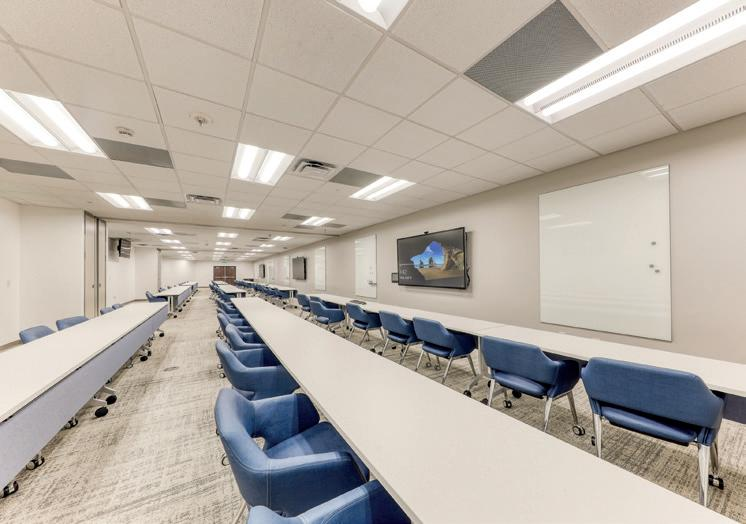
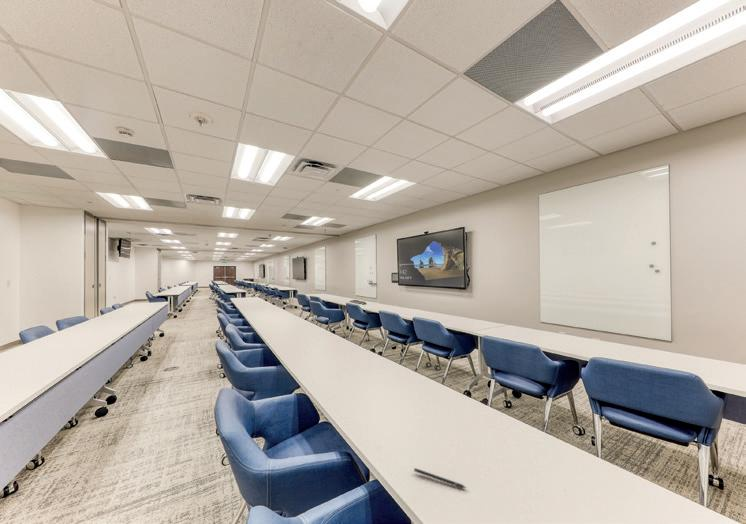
+ pen (439, 478)
